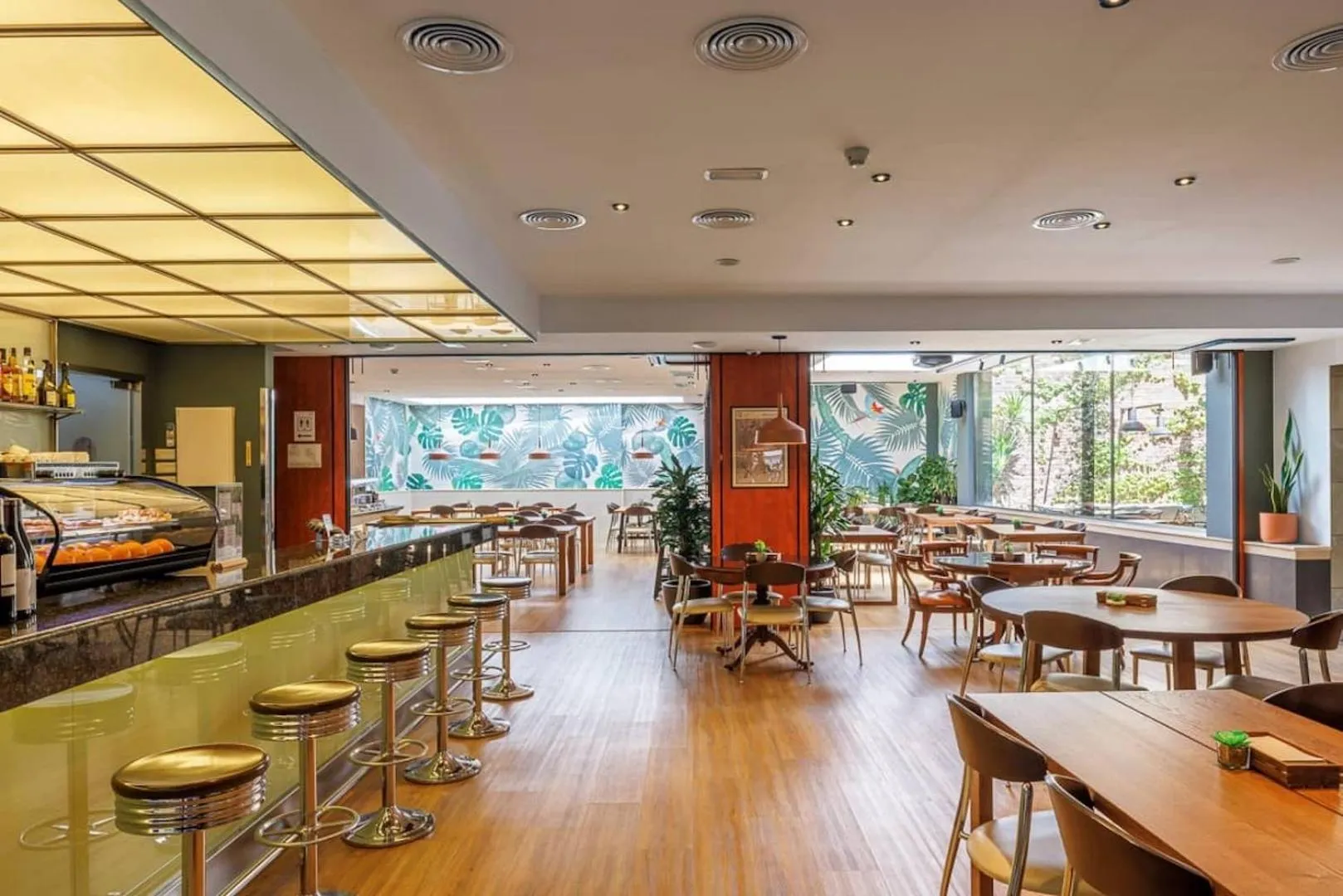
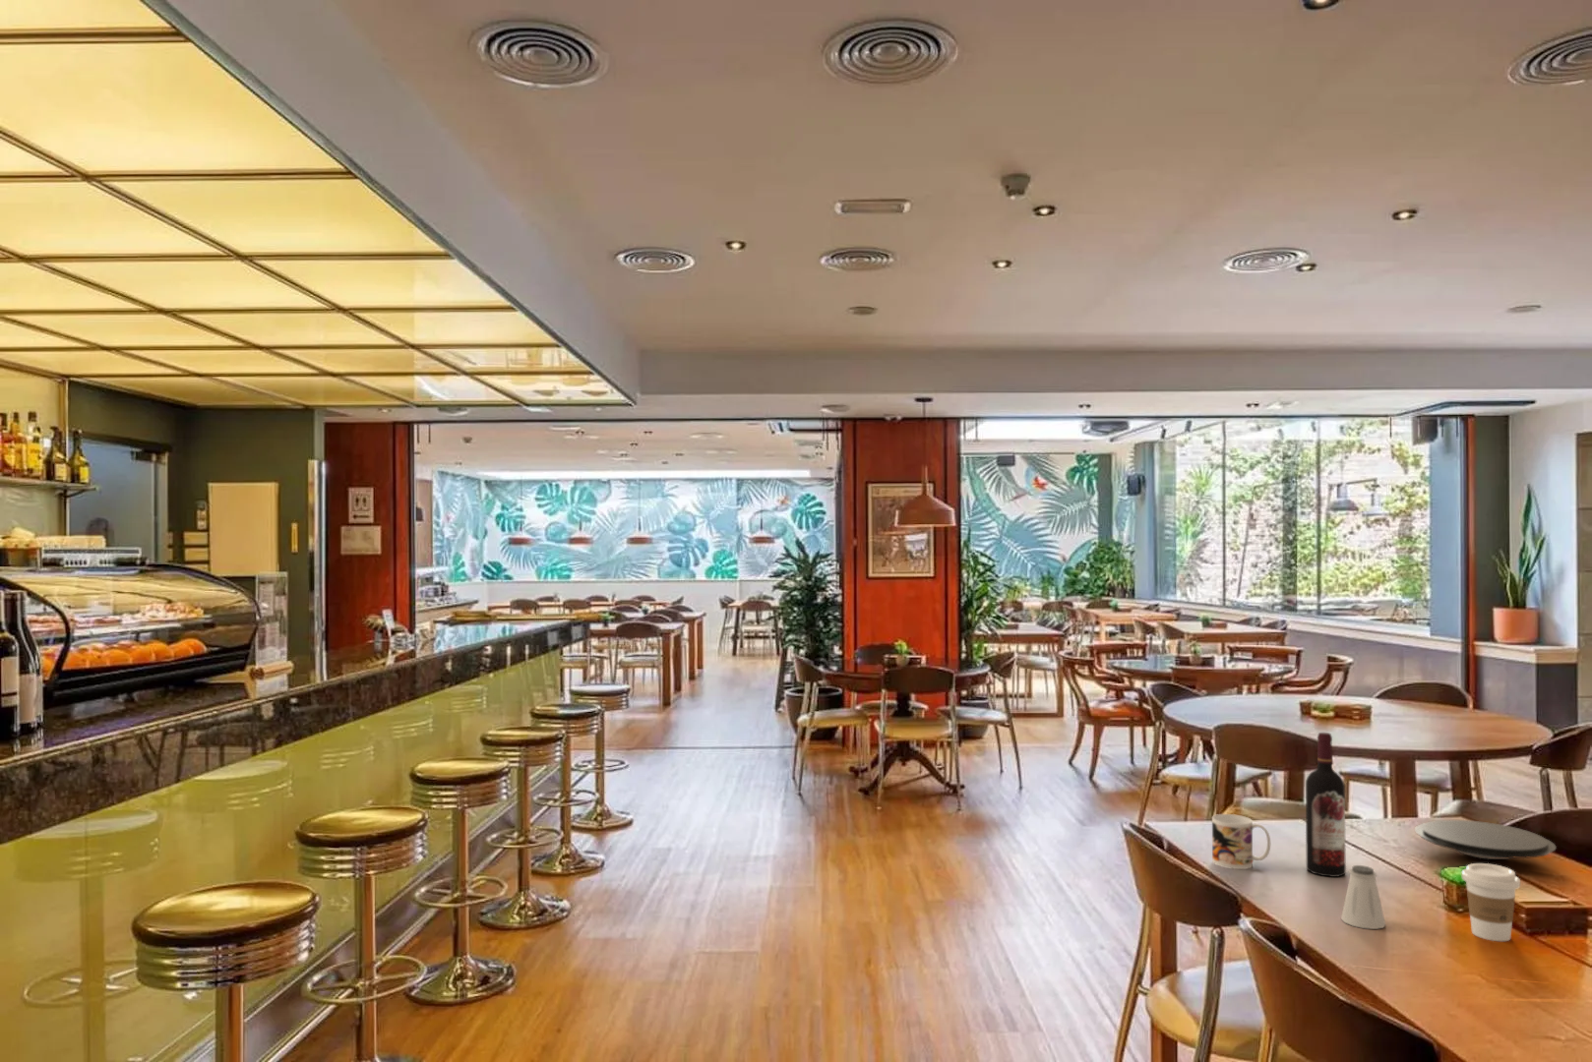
+ wine bottle (1324, 801)
+ mug (1241, 842)
+ coffee cup (1491, 902)
+ saltshaker (1363, 895)
+ plate (1483, 845)
